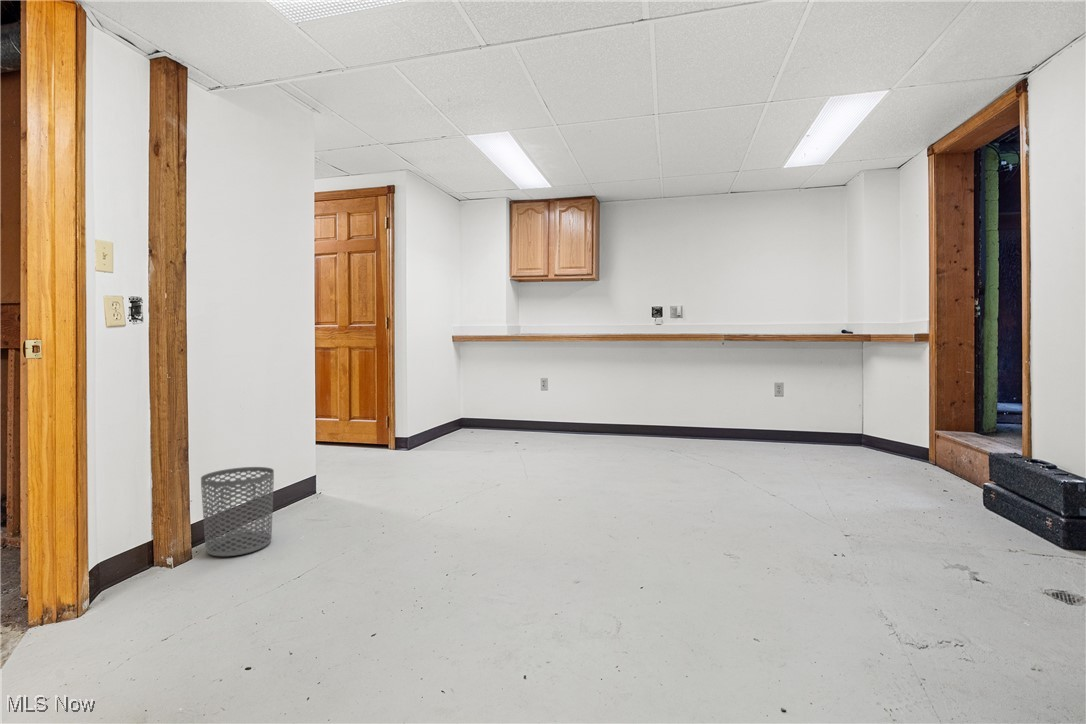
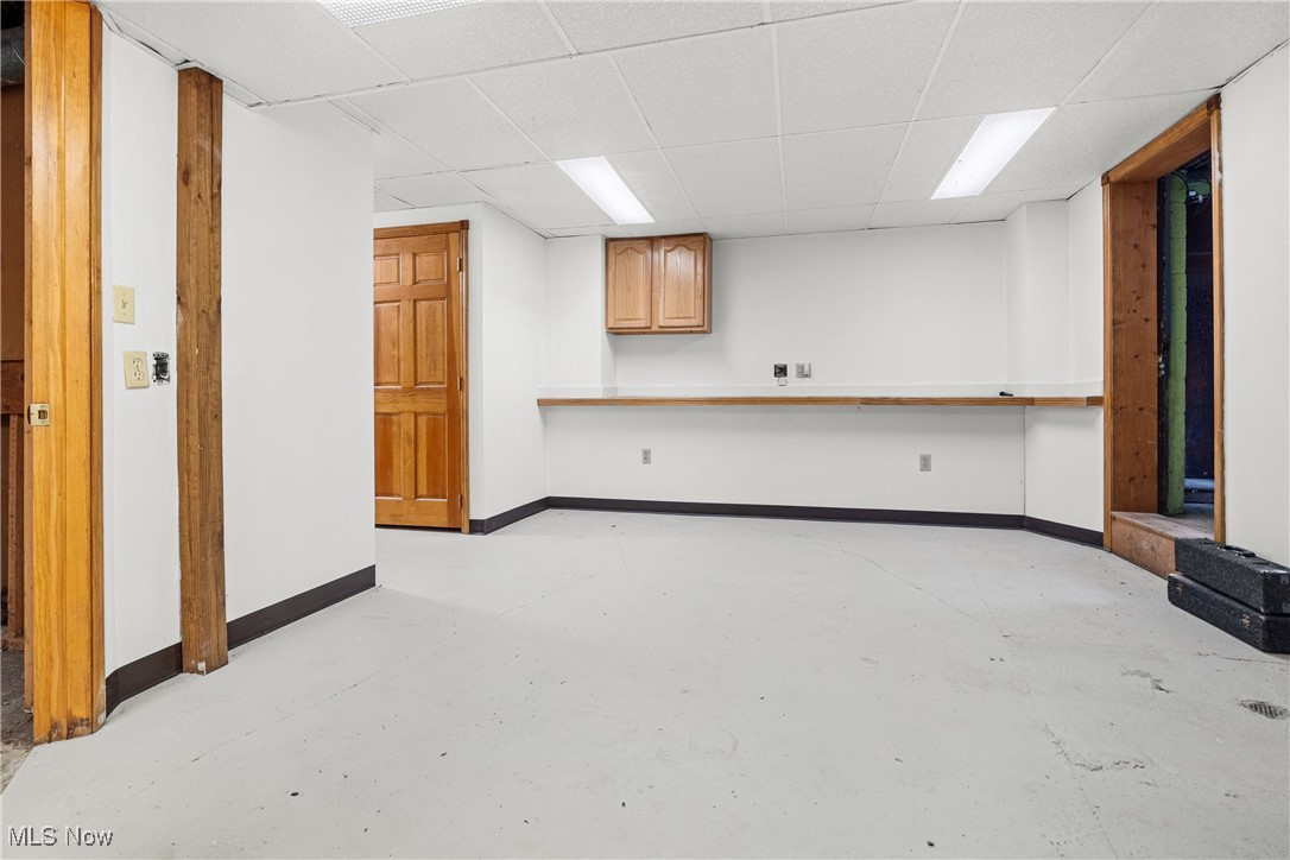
- waste bin (238, 511)
